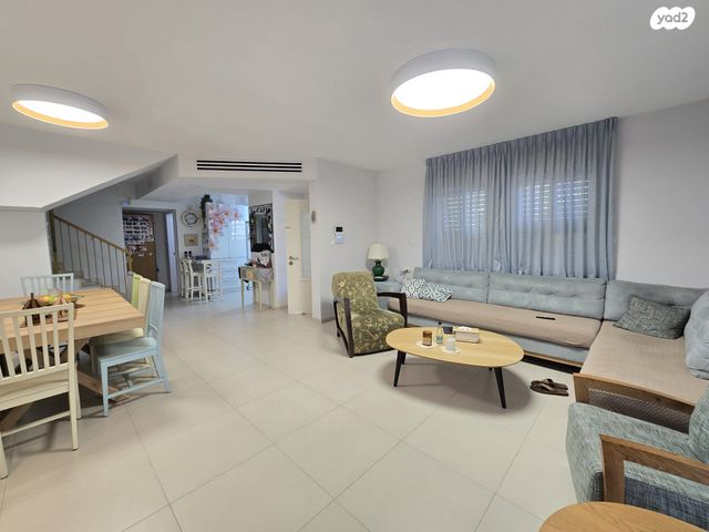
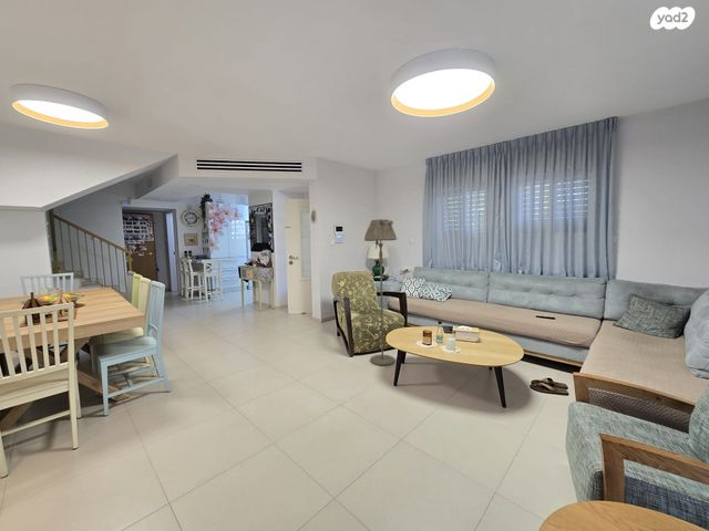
+ floor lamp (381, 291)
